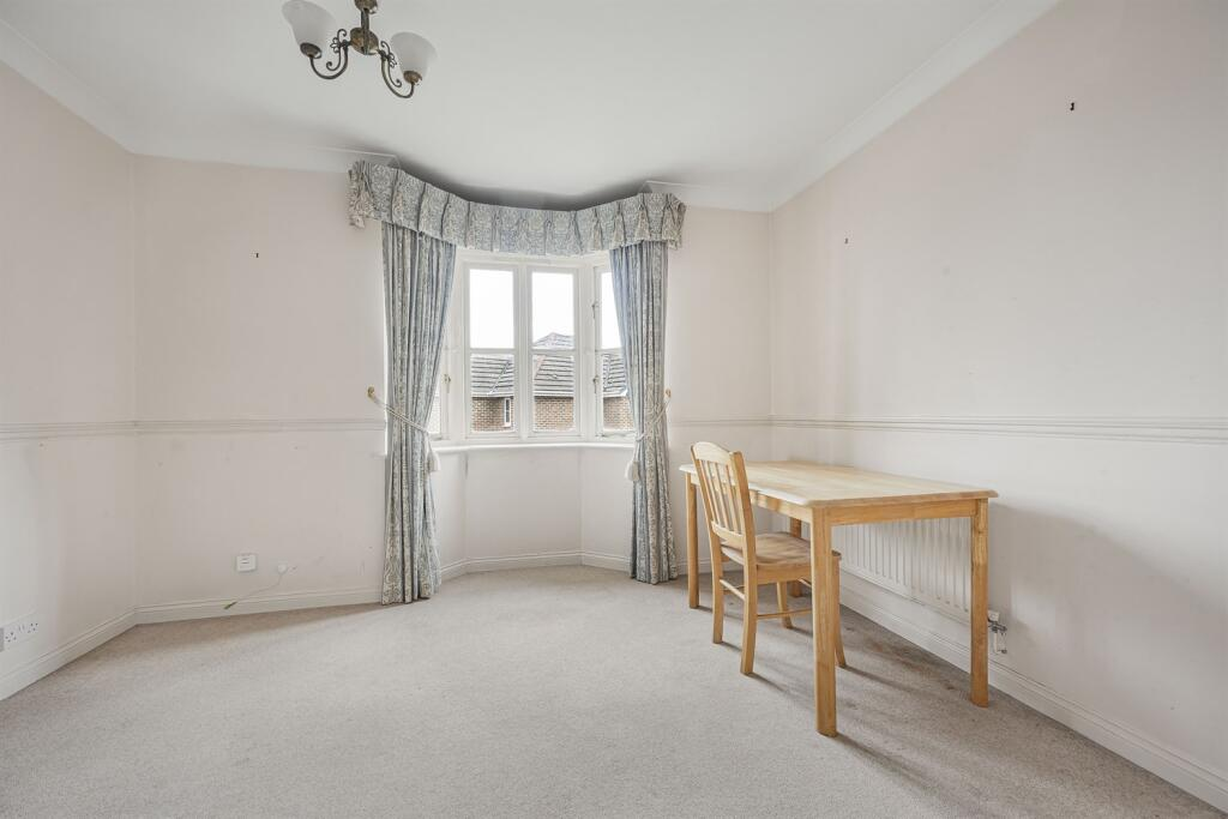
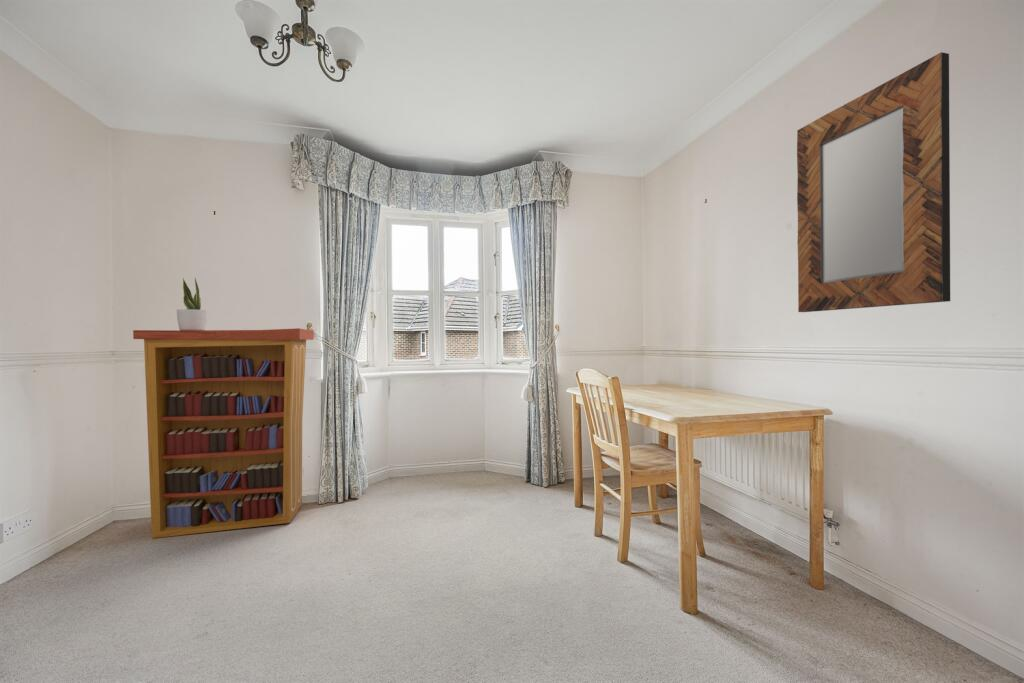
+ home mirror (861, 202)
+ bookcase (234, 424)
+ potted plant (192, 301)
